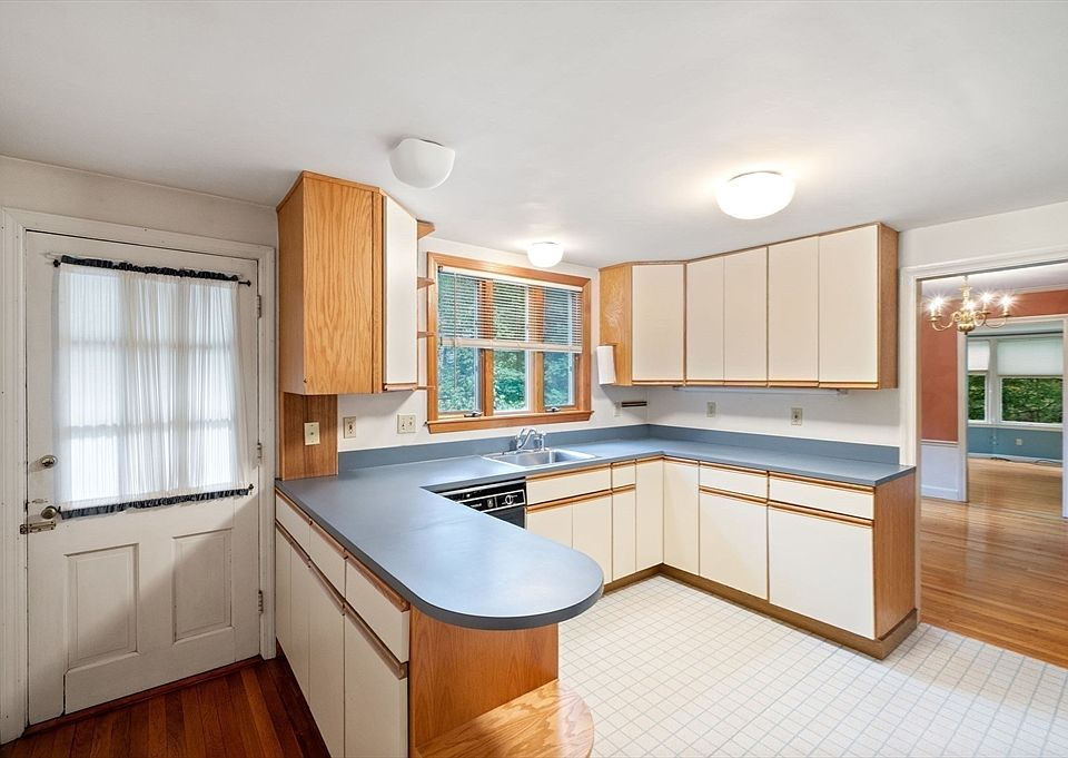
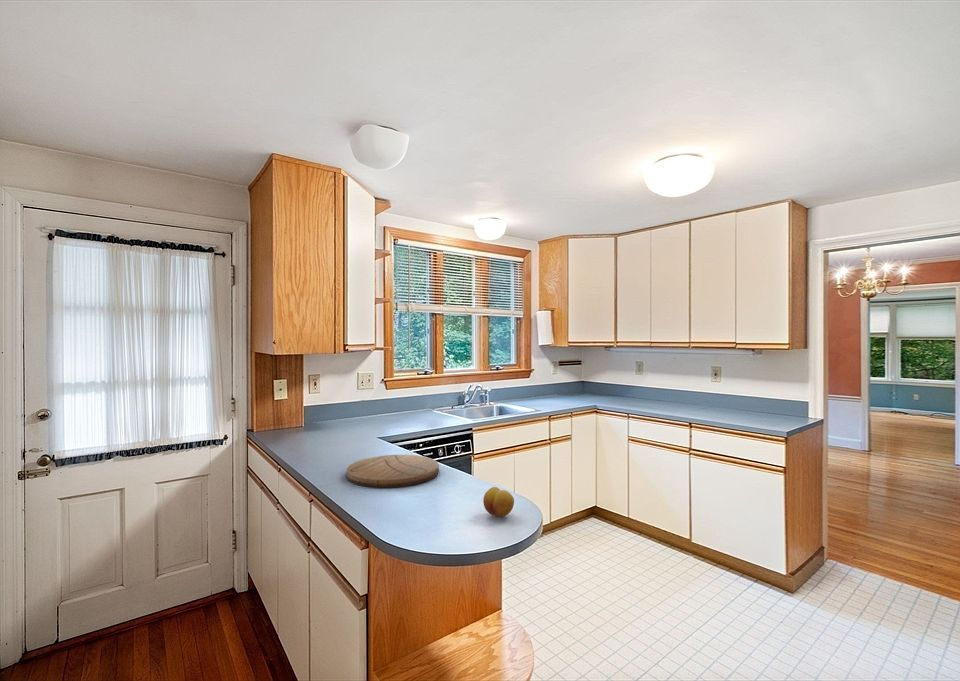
+ cutting board (393, 469)
+ fruit (498, 502)
